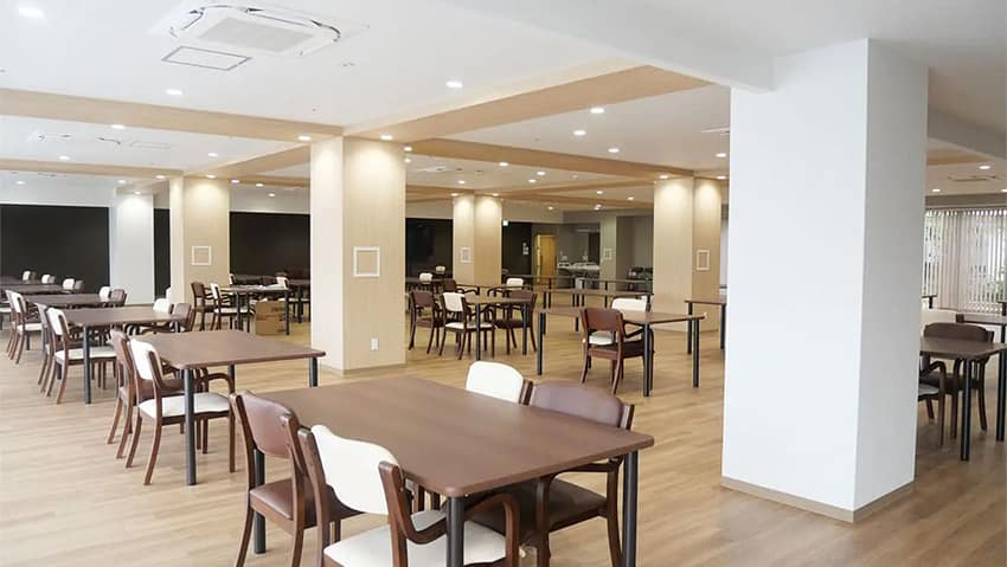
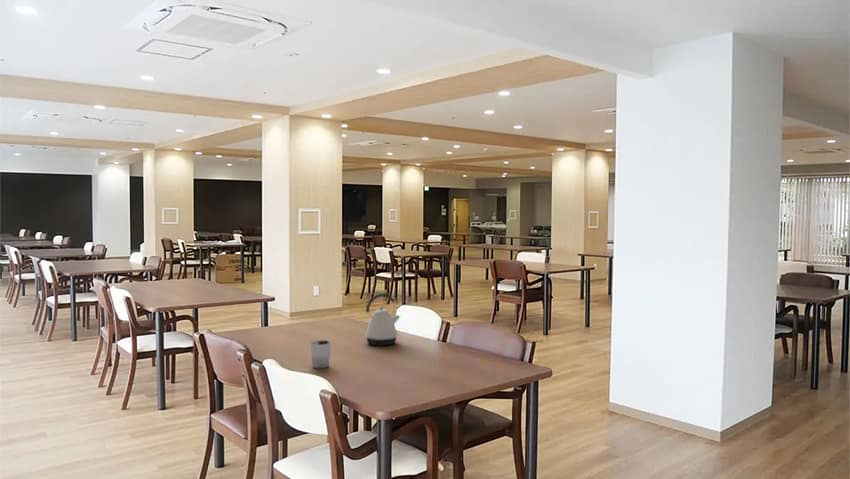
+ kettle (382, 318)
+ cup (319, 353)
